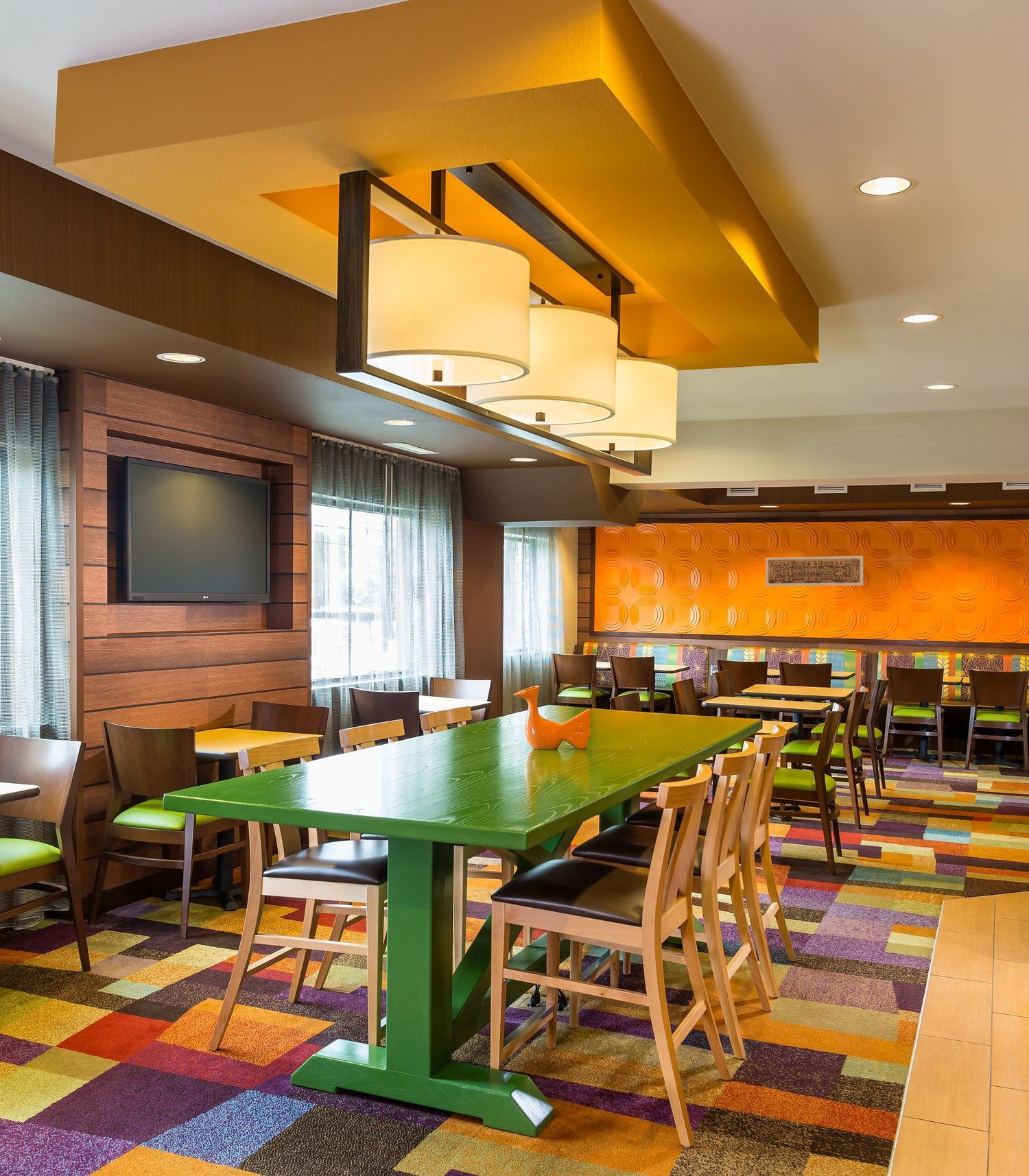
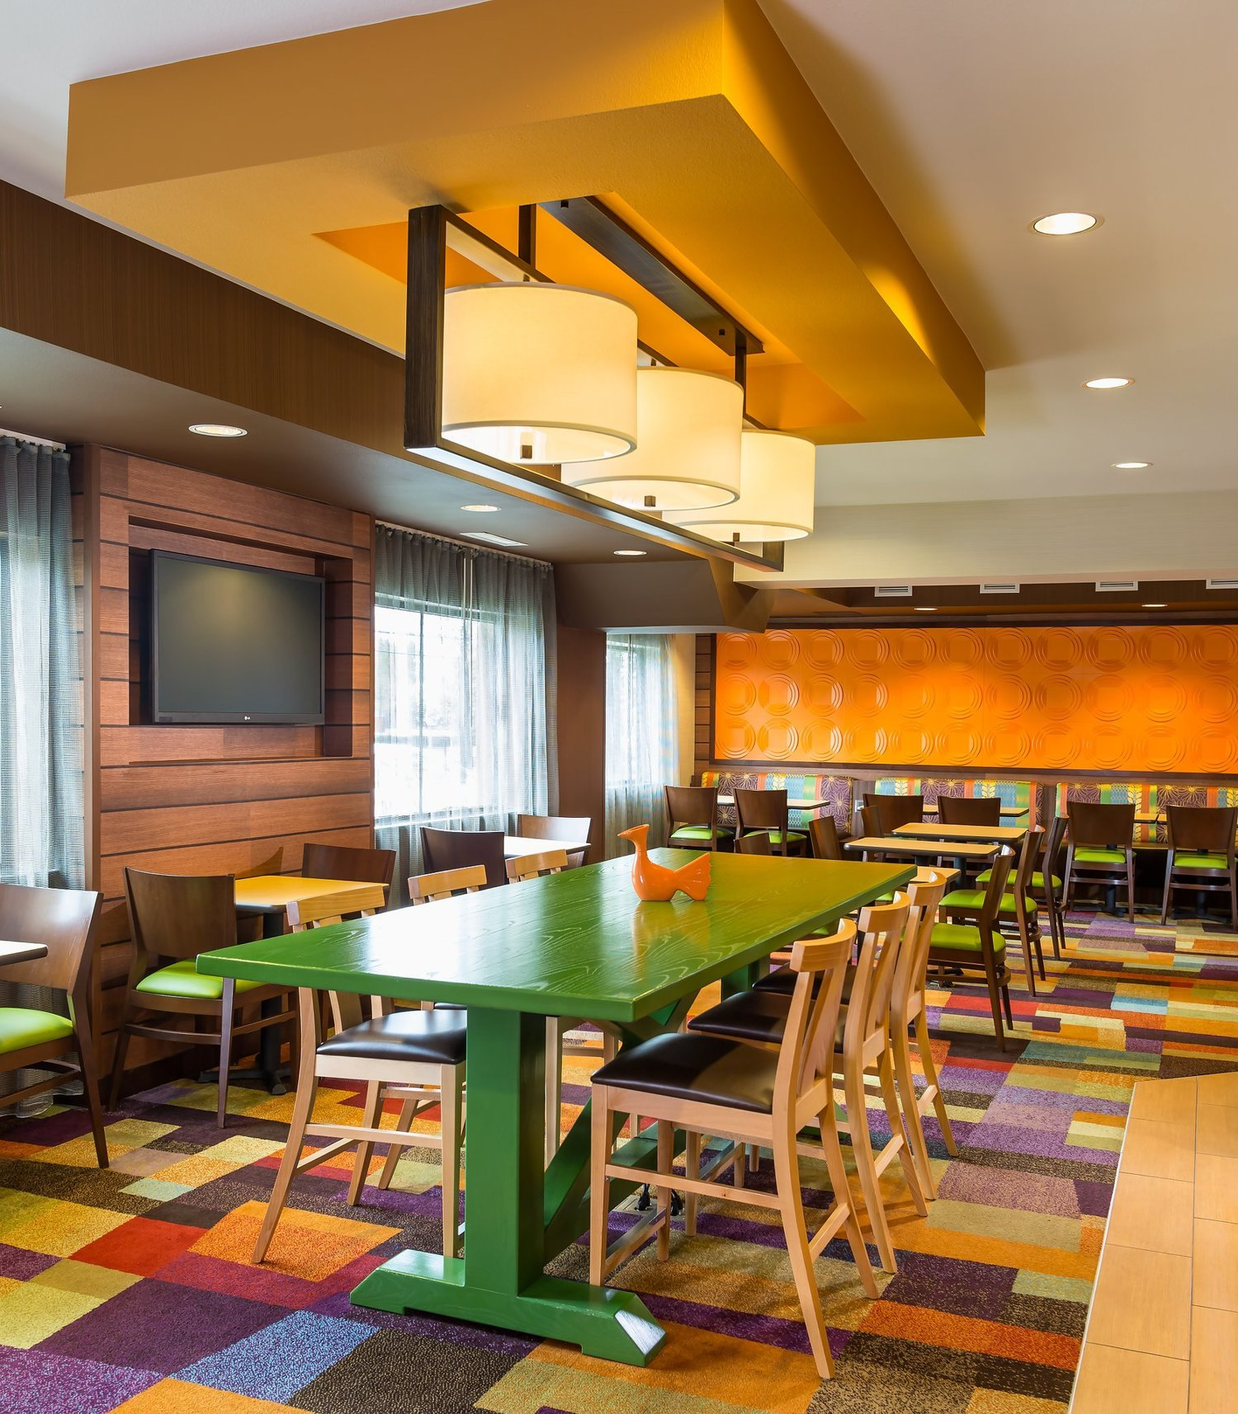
- decorative wall panel (813, 571)
